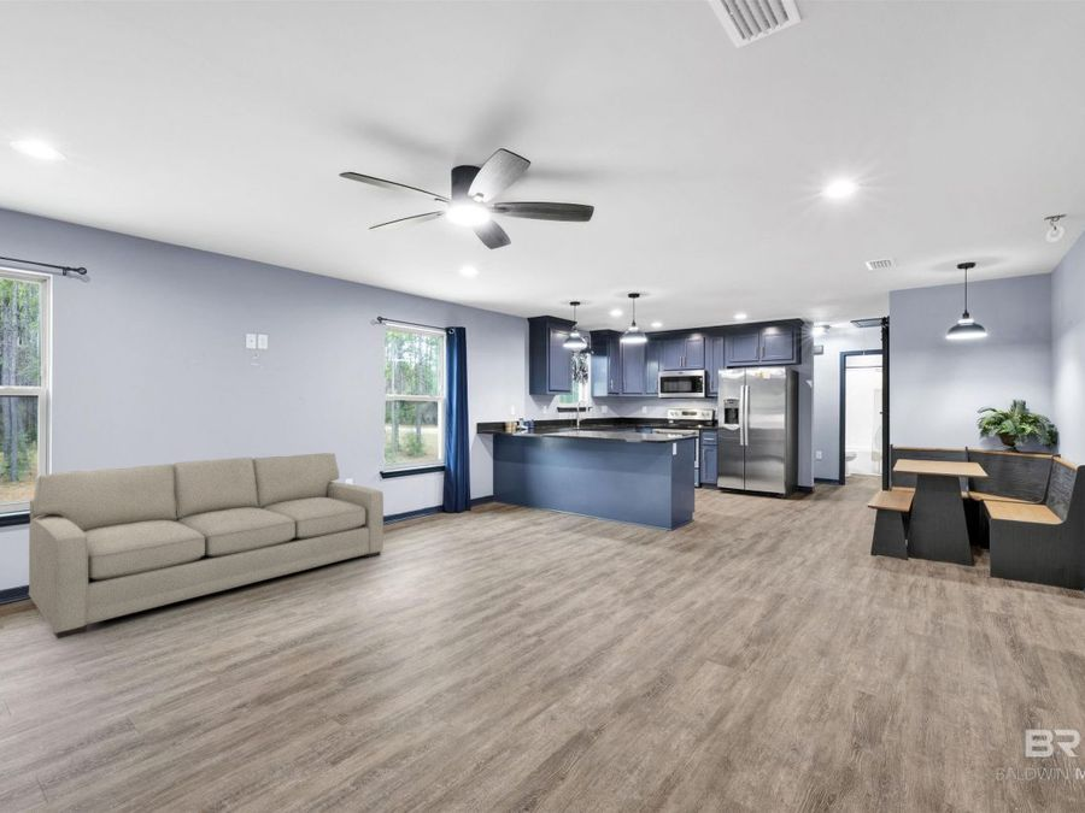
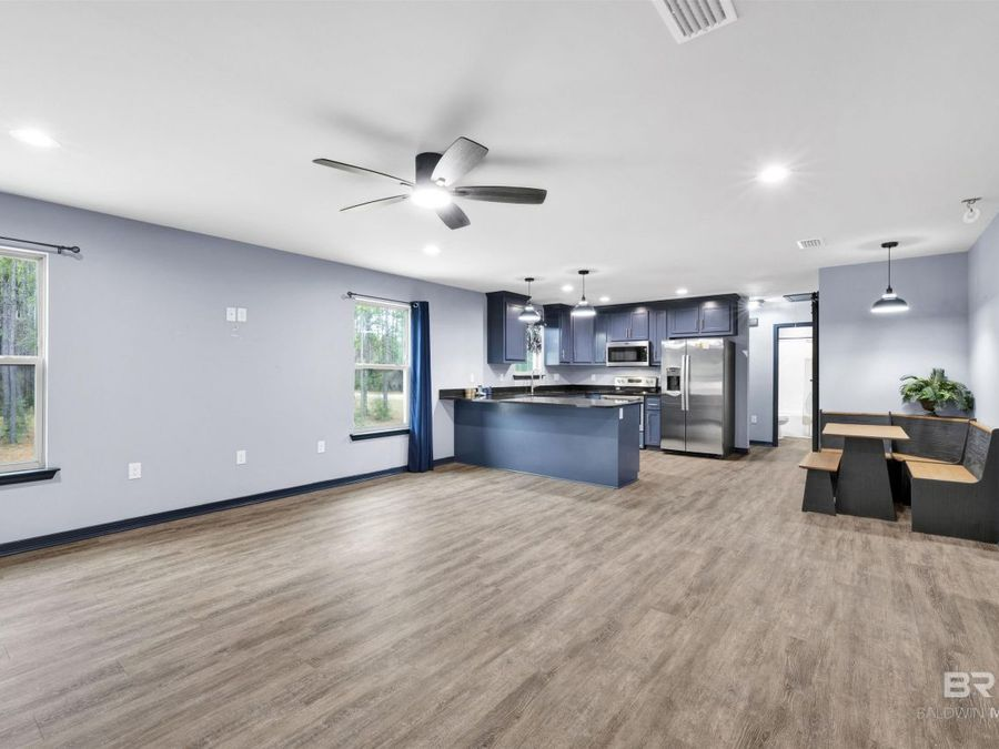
- sofa (230, 518)
